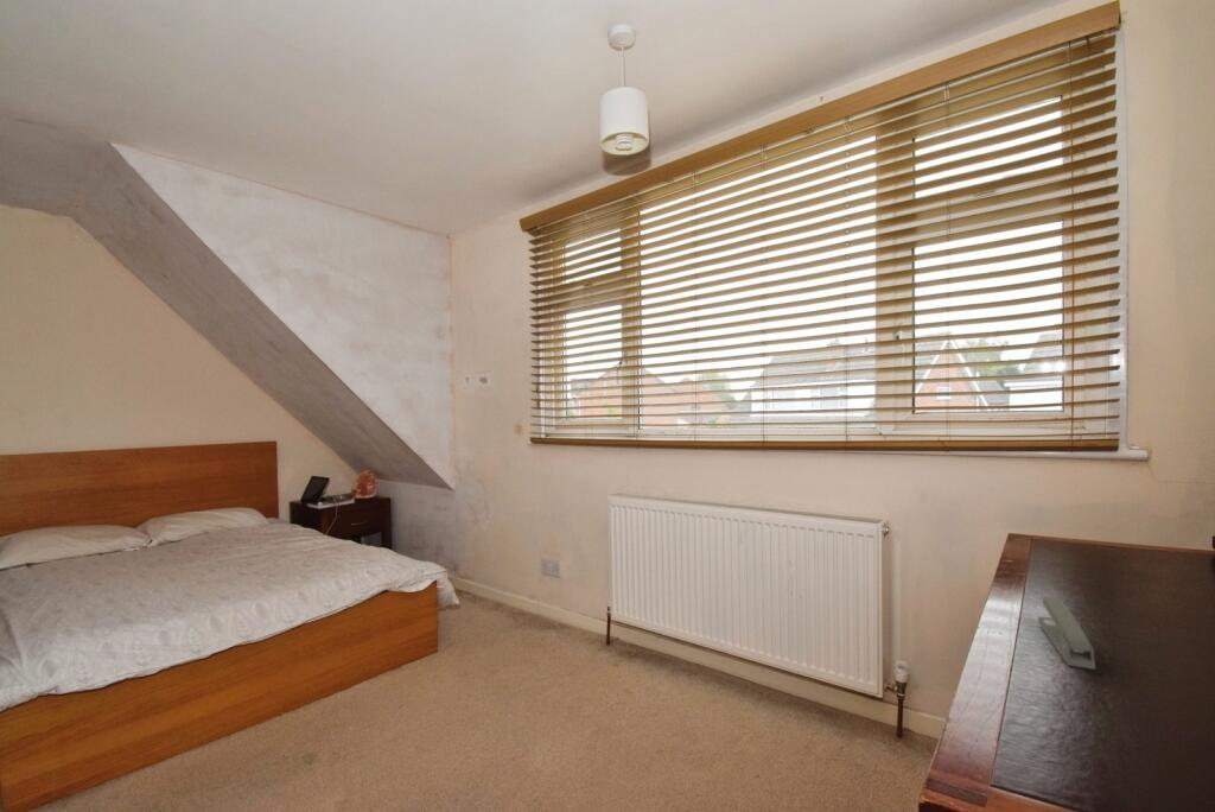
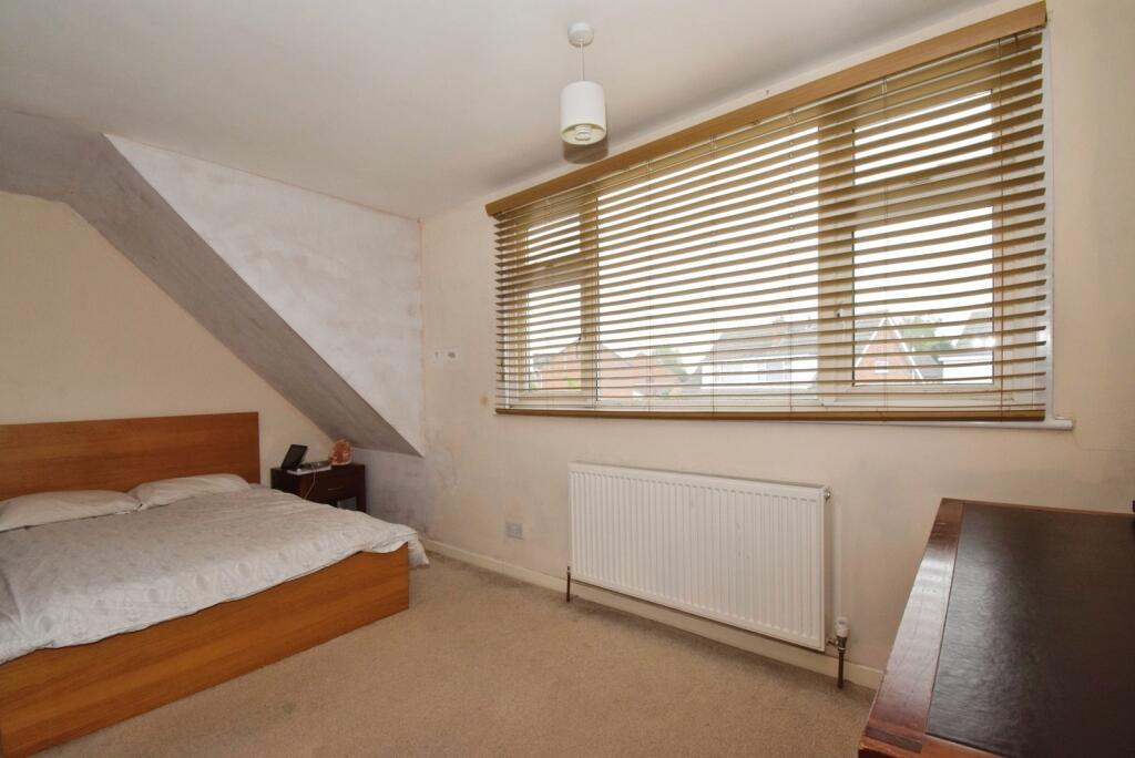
- stapler (1063, 627)
